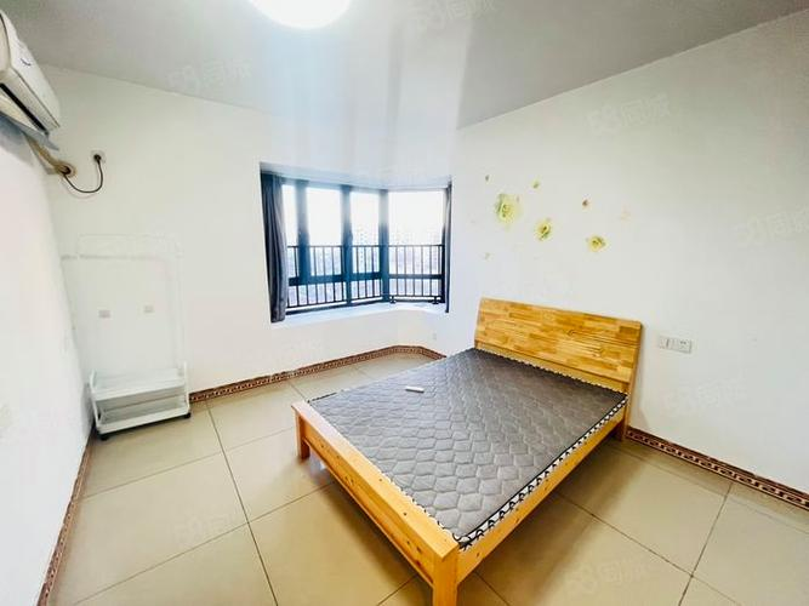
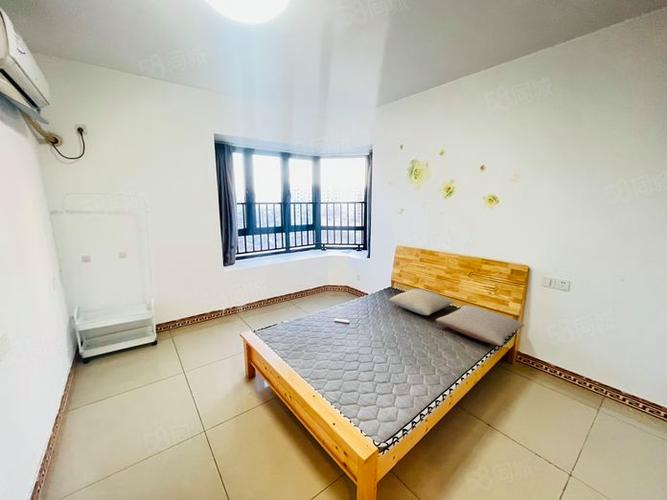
+ pillow (479, 322)
+ pillow (421, 300)
